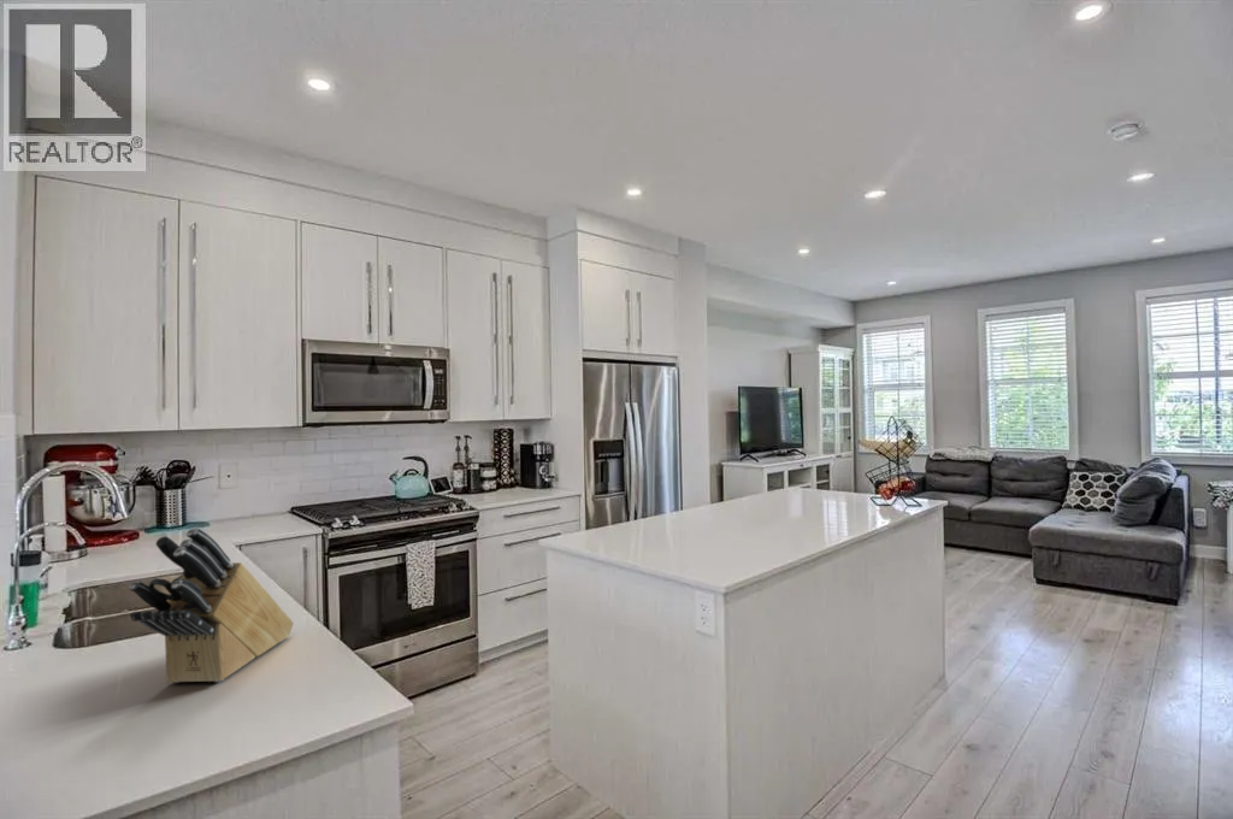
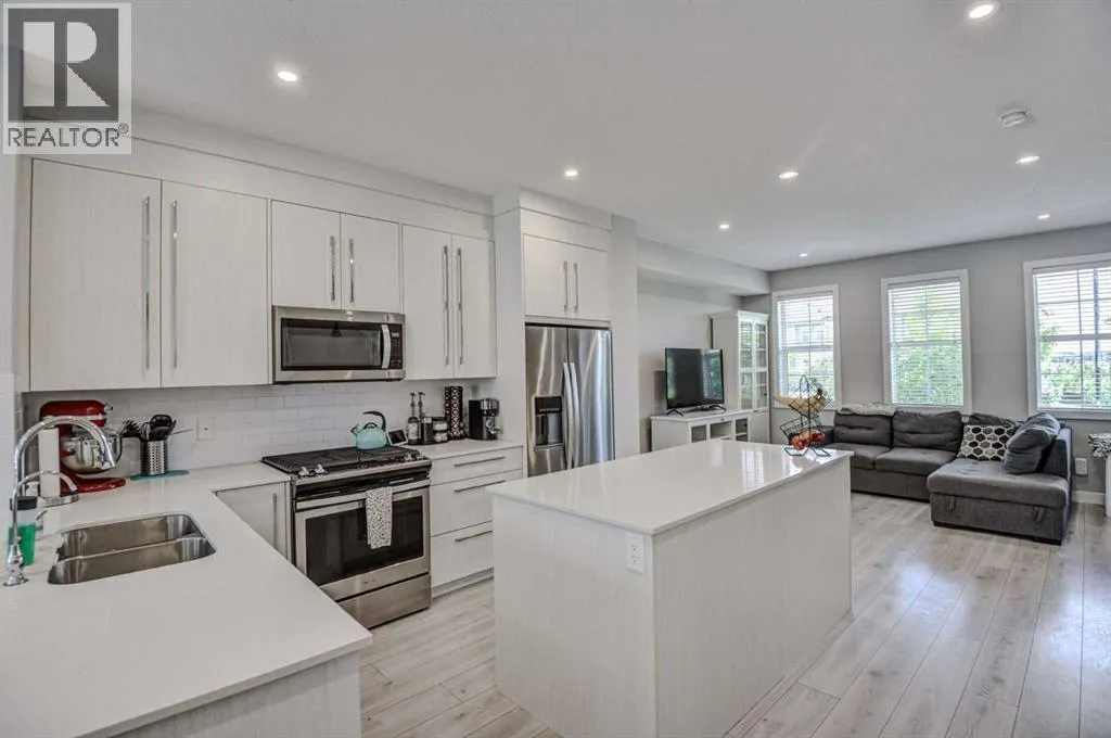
- knife block (220, 591)
